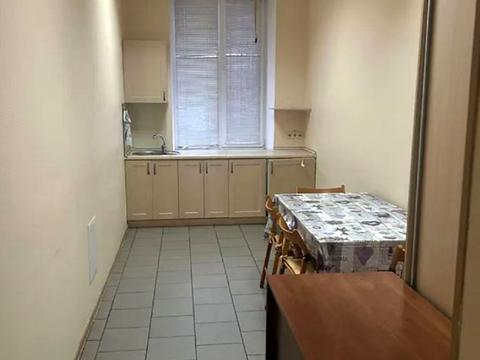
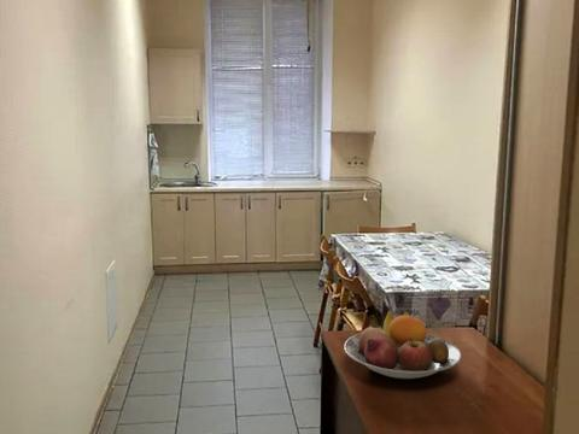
+ fruit bowl (402, 344)
